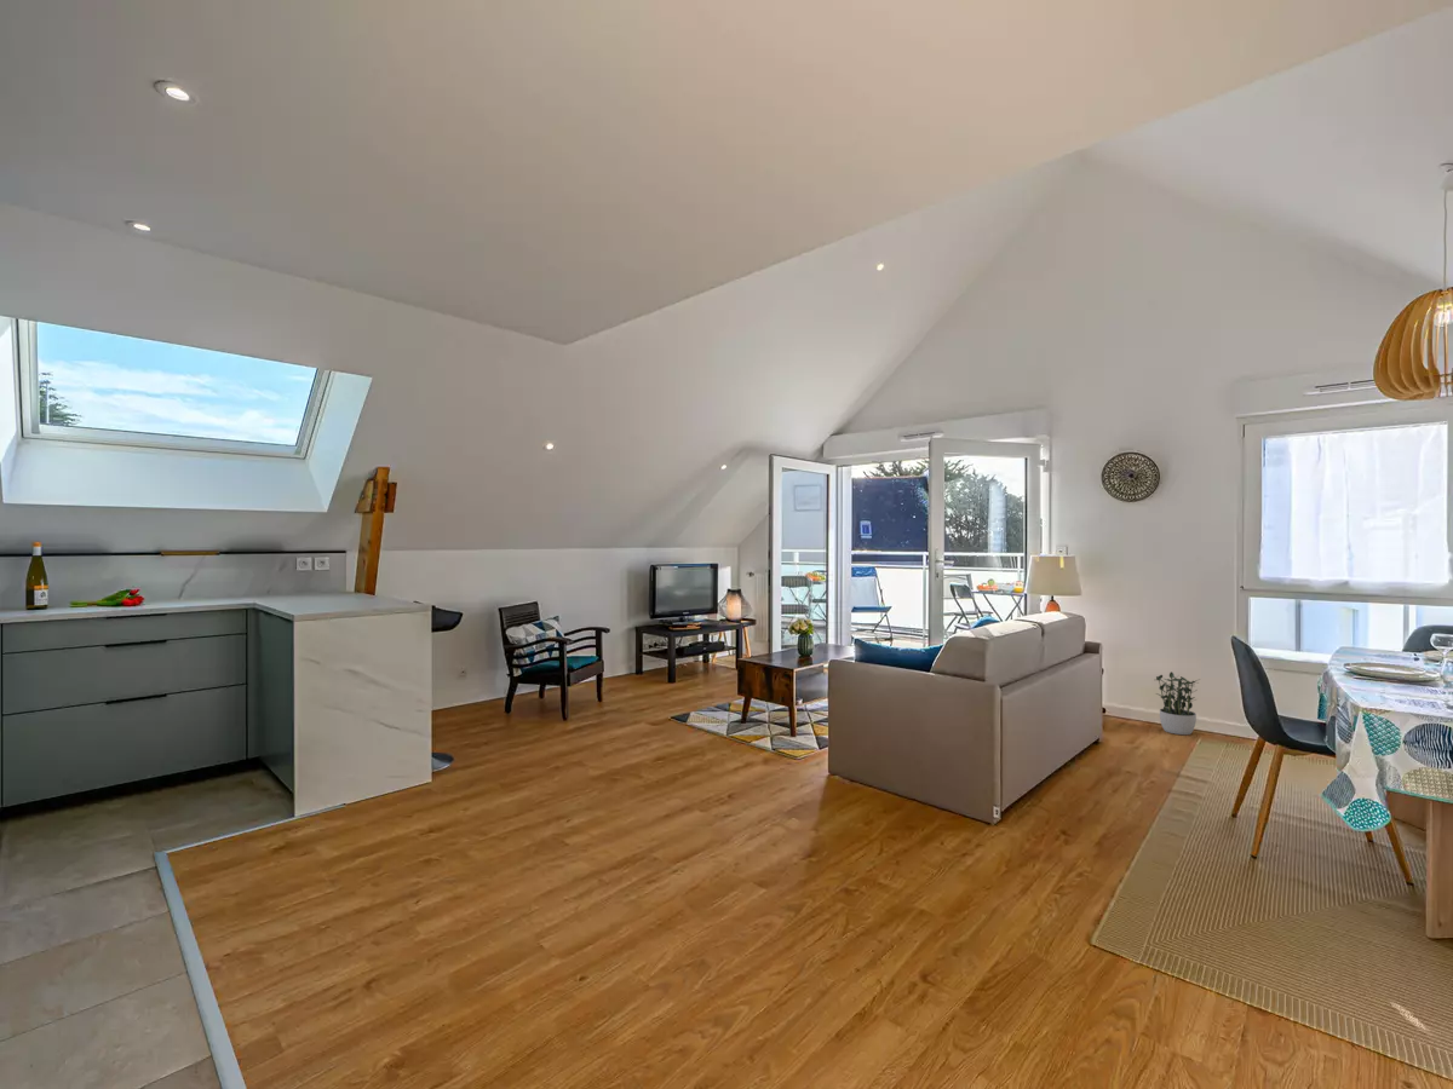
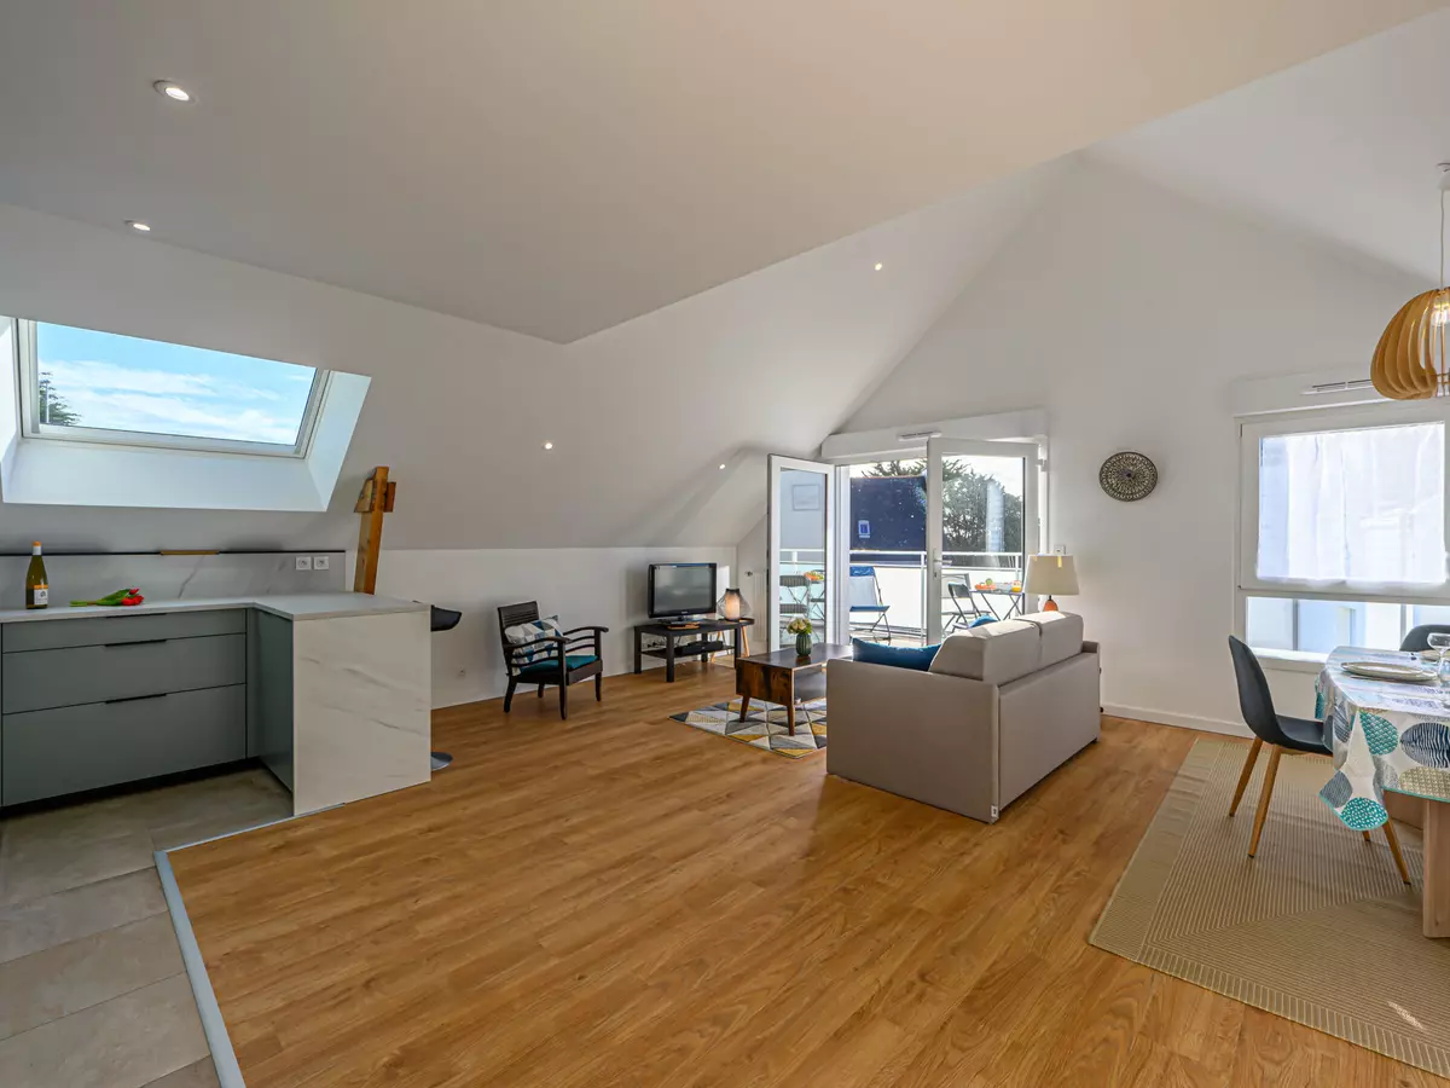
- potted plant (1176, 701)
